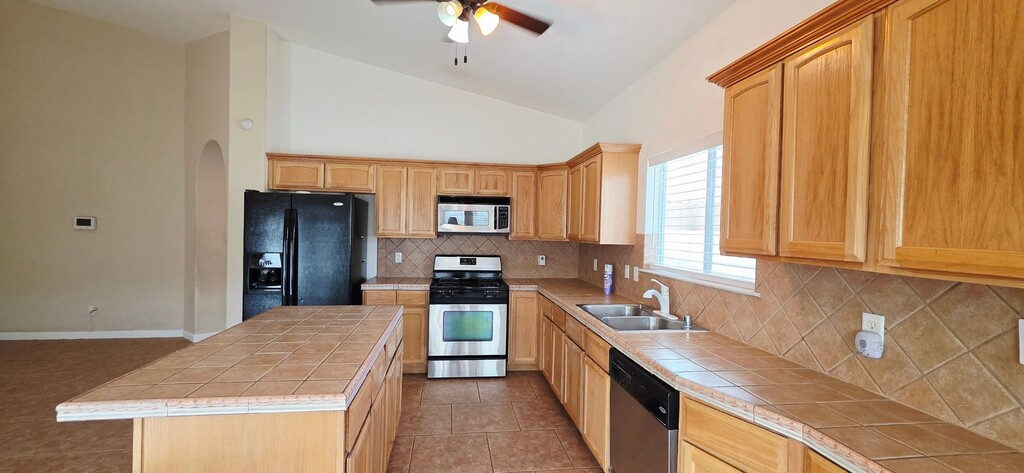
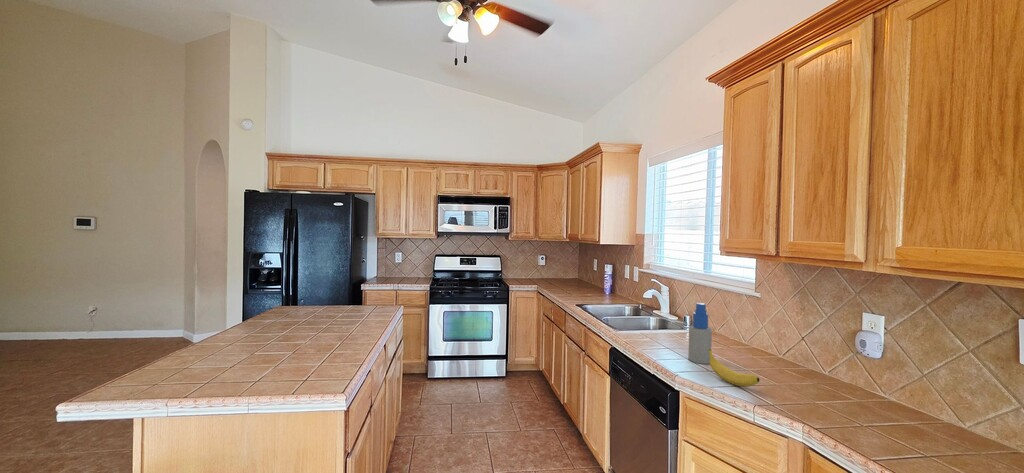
+ spray bottle (700, 331)
+ fruit (731, 370)
